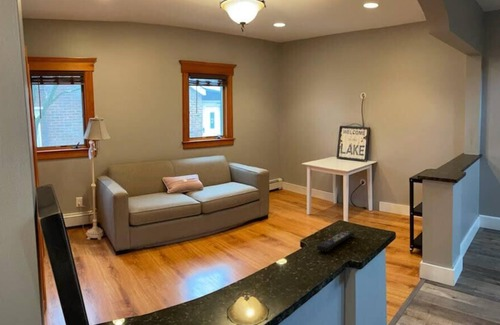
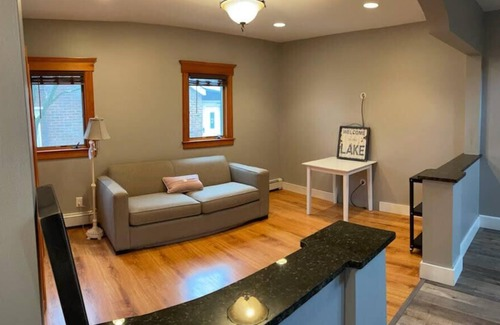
- remote control (336, 240)
